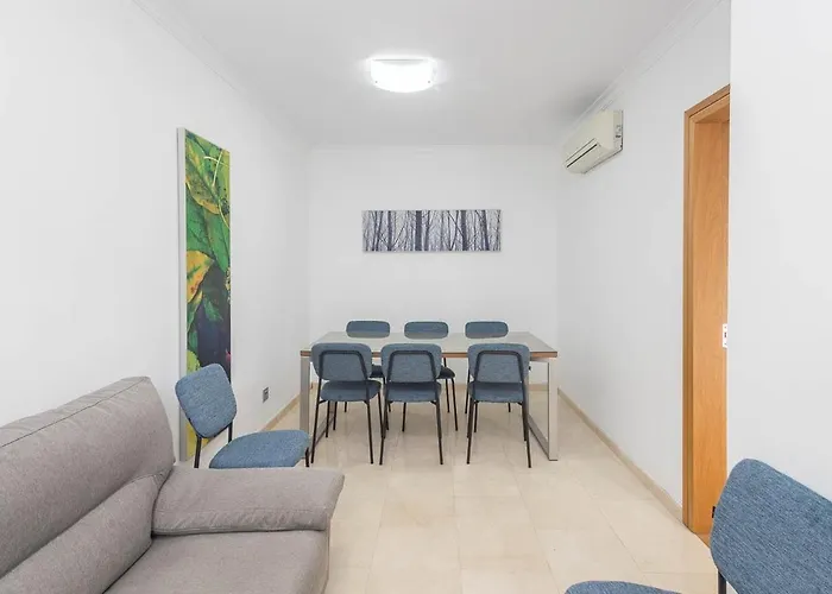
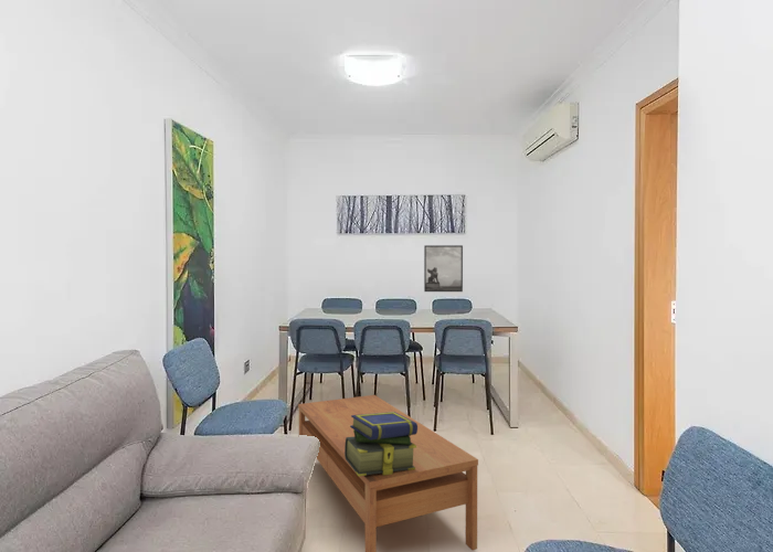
+ stack of books (381, 439)
+ coffee table (372, 474)
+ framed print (443, 268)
